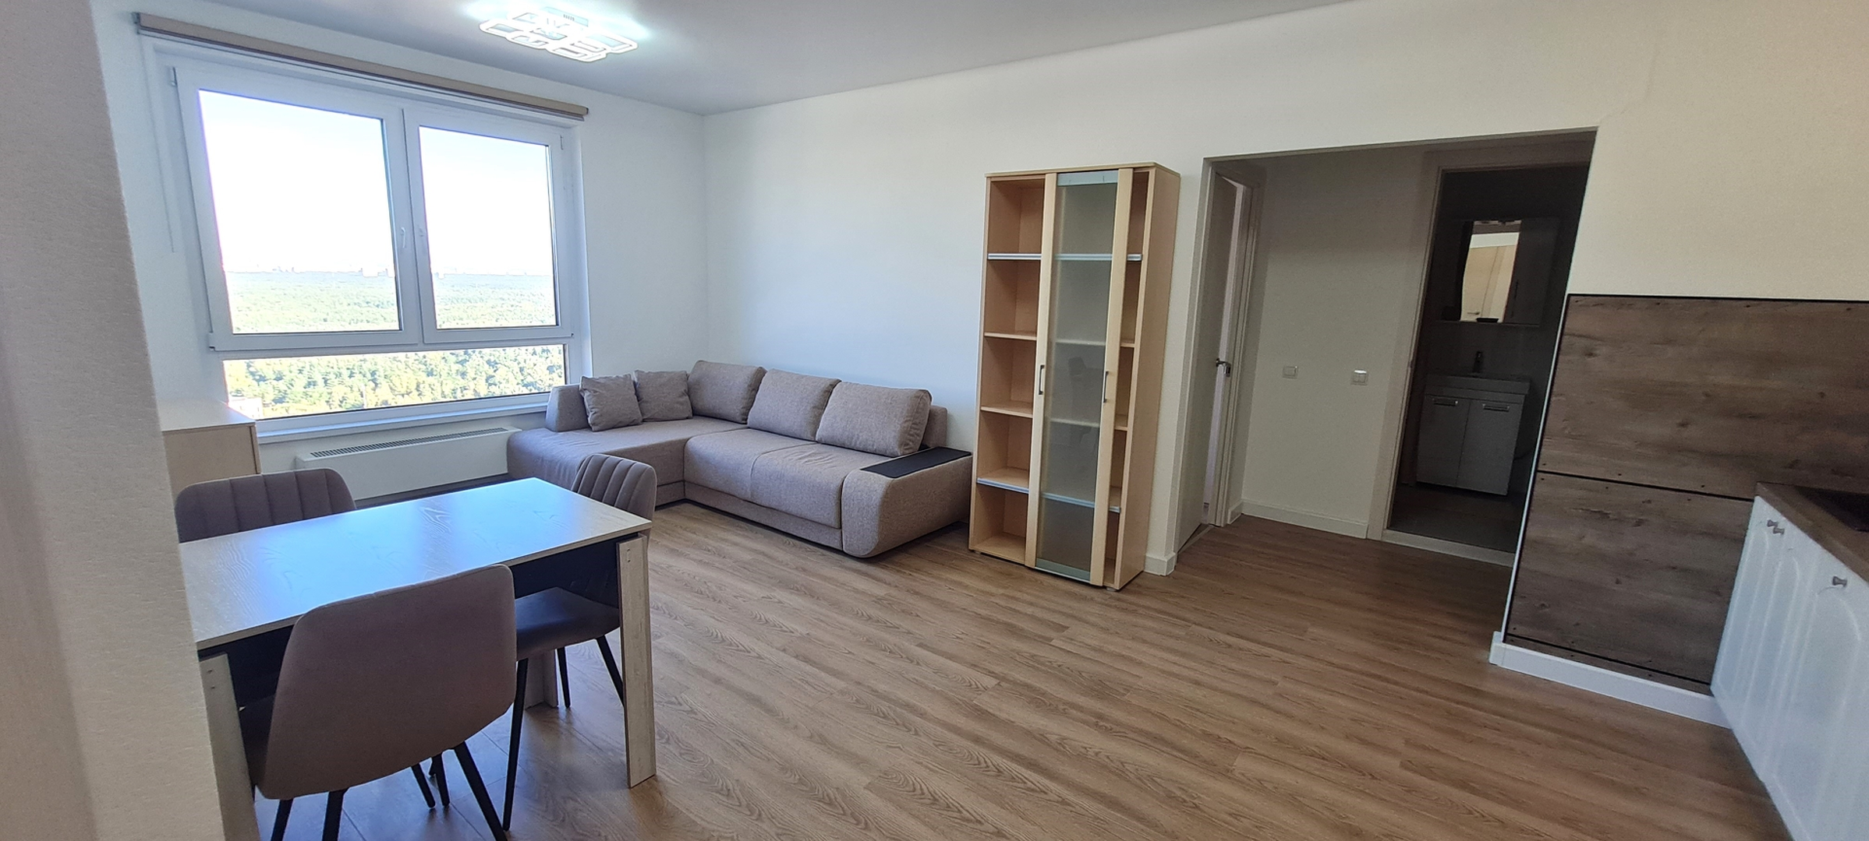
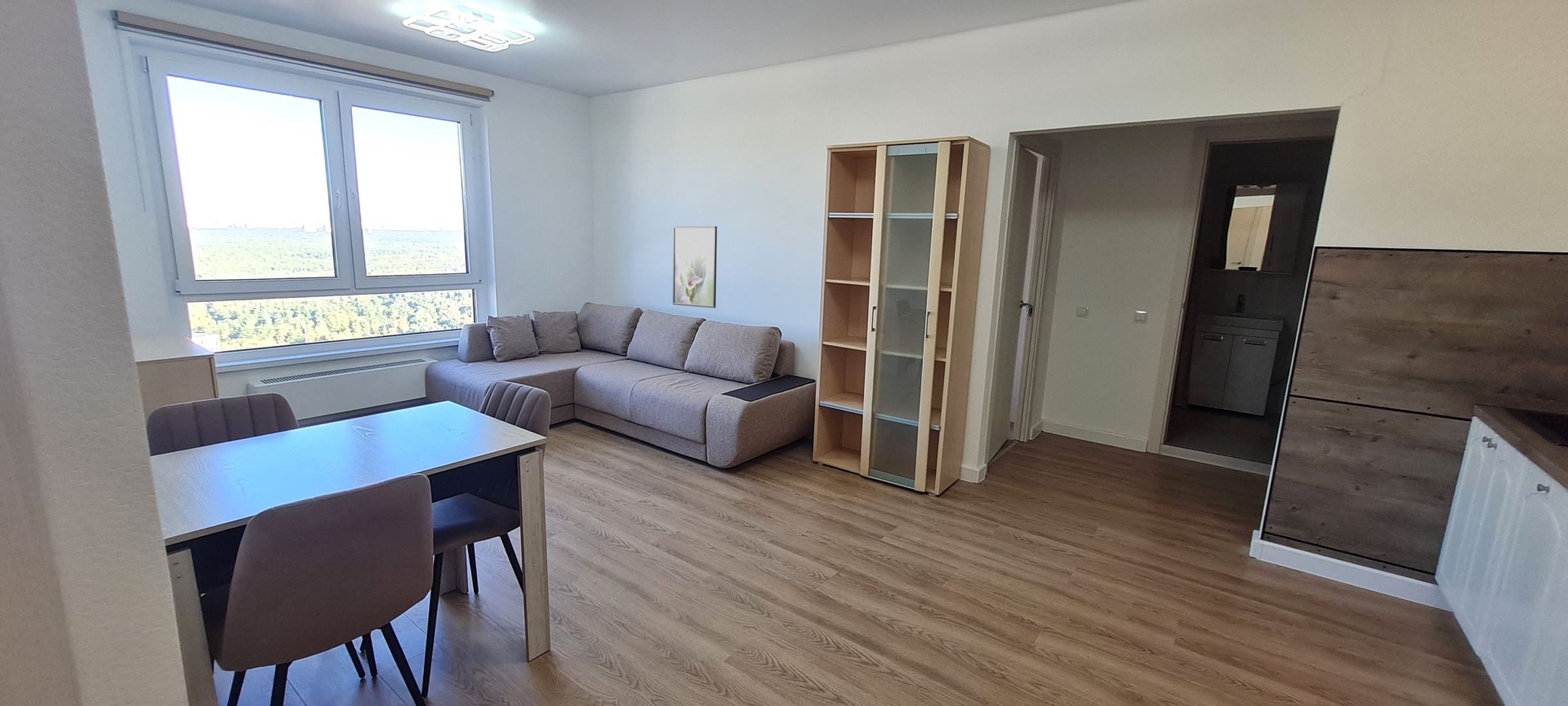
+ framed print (694, 266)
